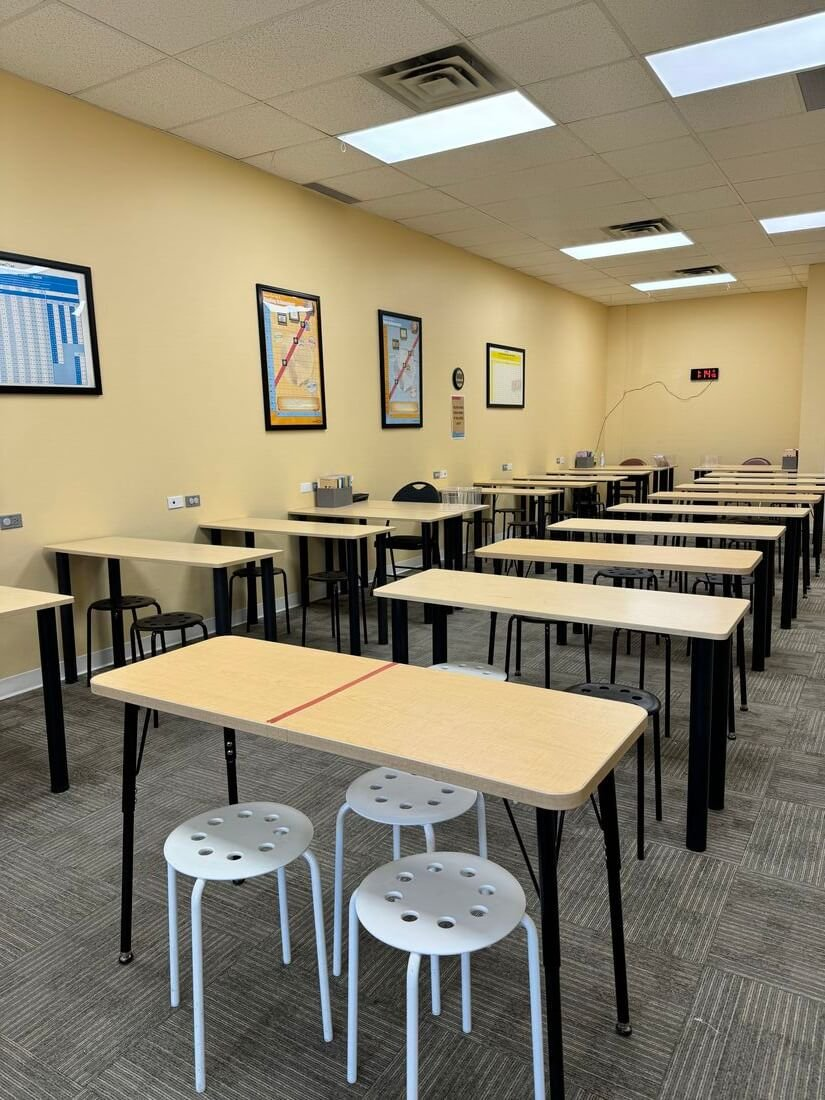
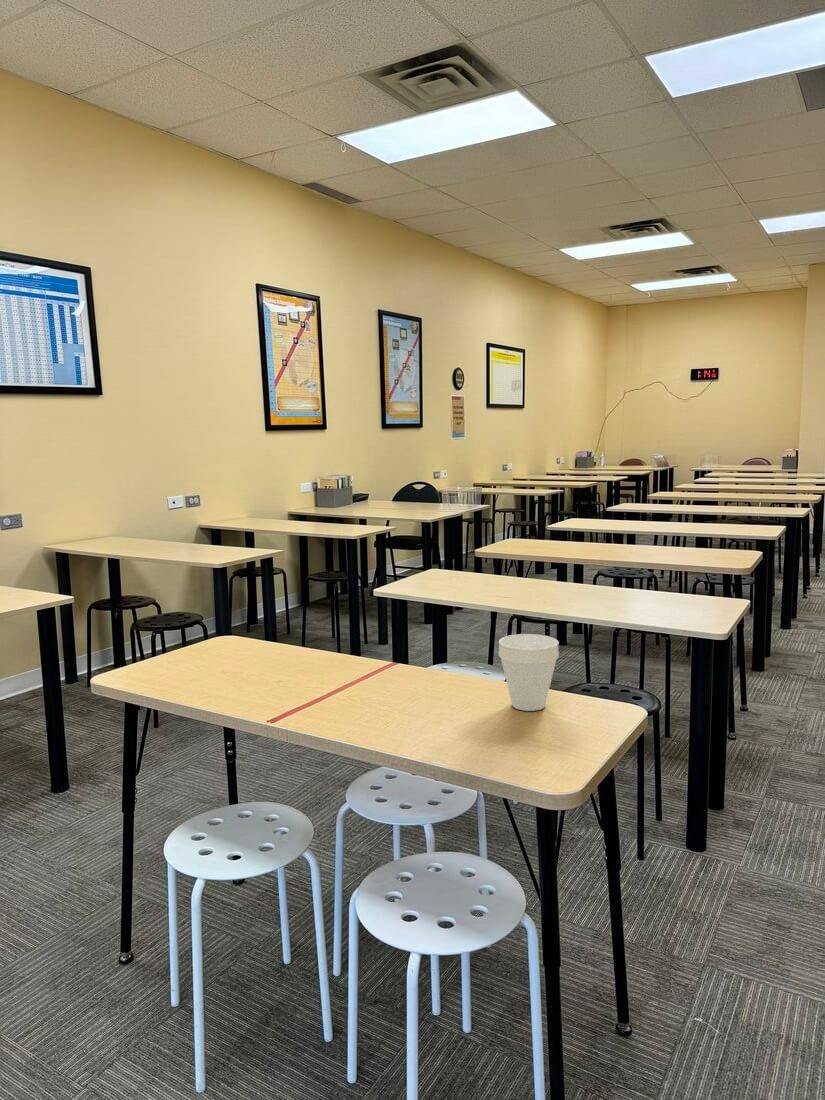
+ cup (528, 673)
